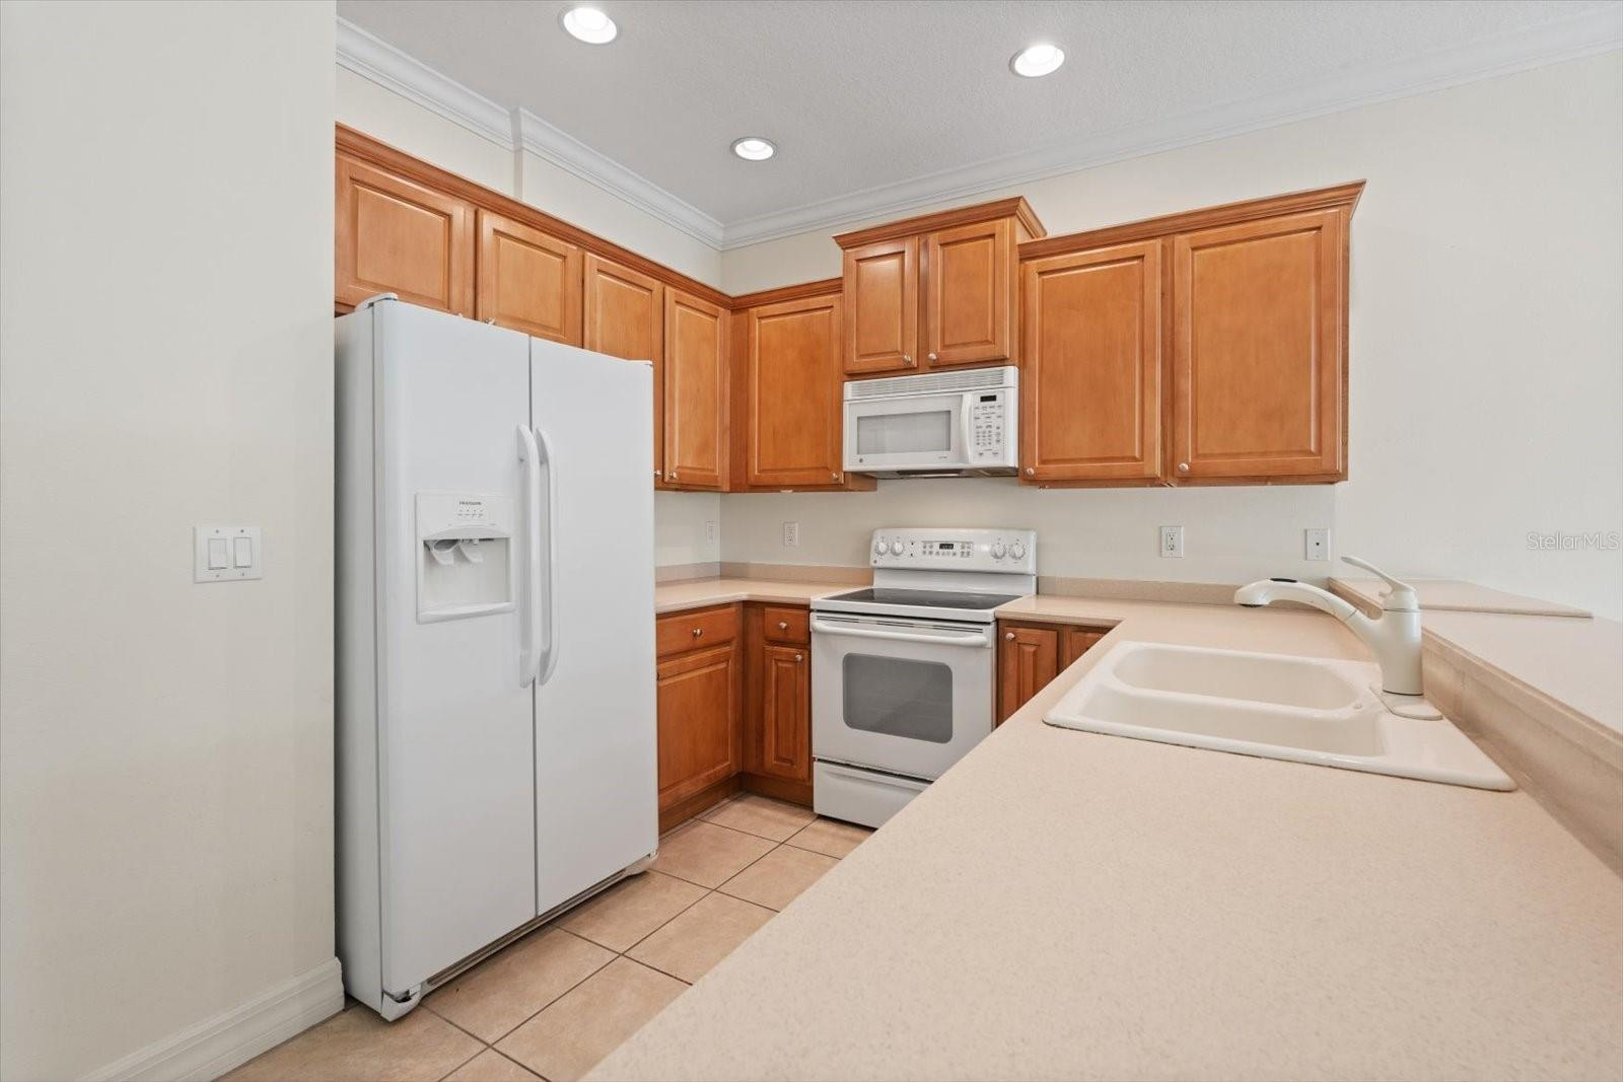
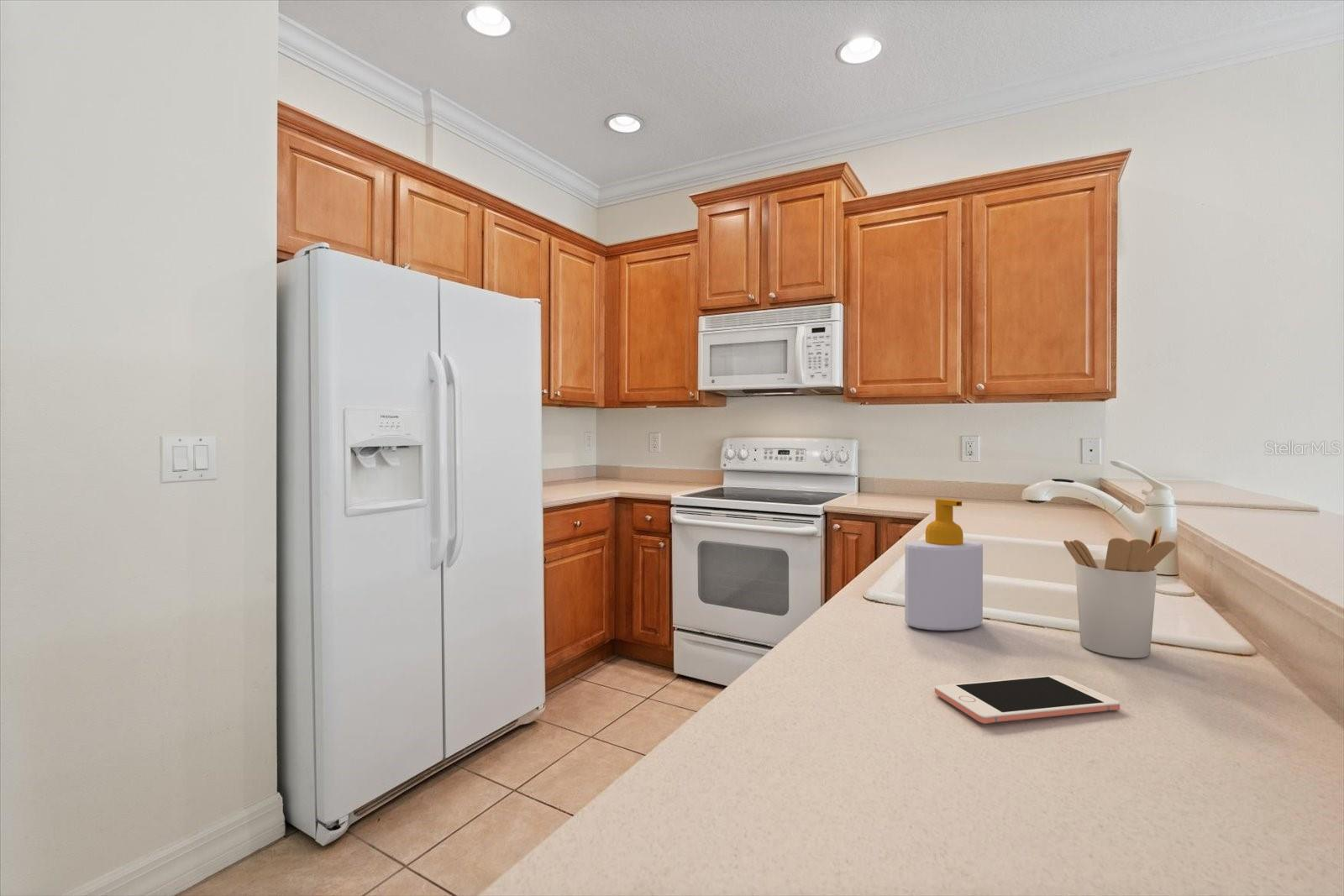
+ cell phone (1024, 697)
+ soap bottle (943, 561)
+ utensil holder (1122, 590)
